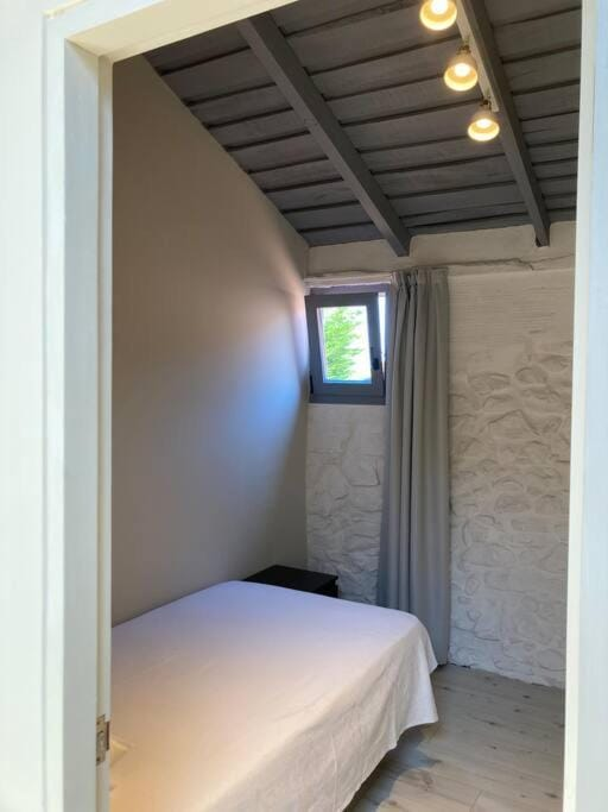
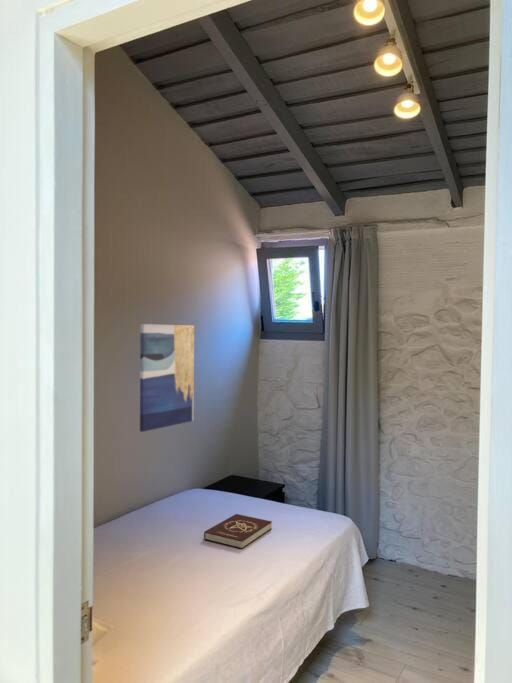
+ book (238, 529)
+ wall art (168, 375)
